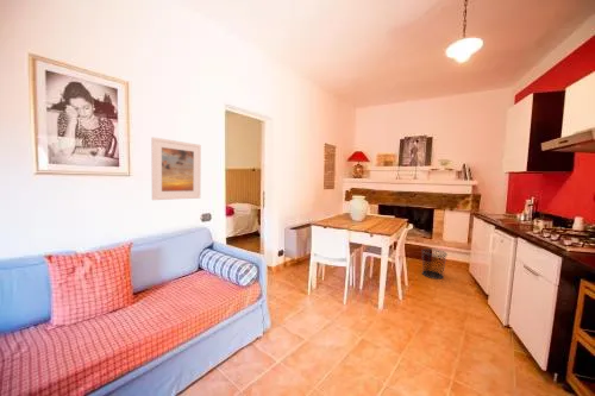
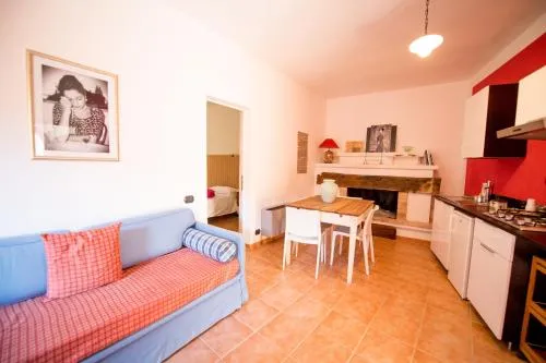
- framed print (177, 170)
- waste bin (433, 263)
